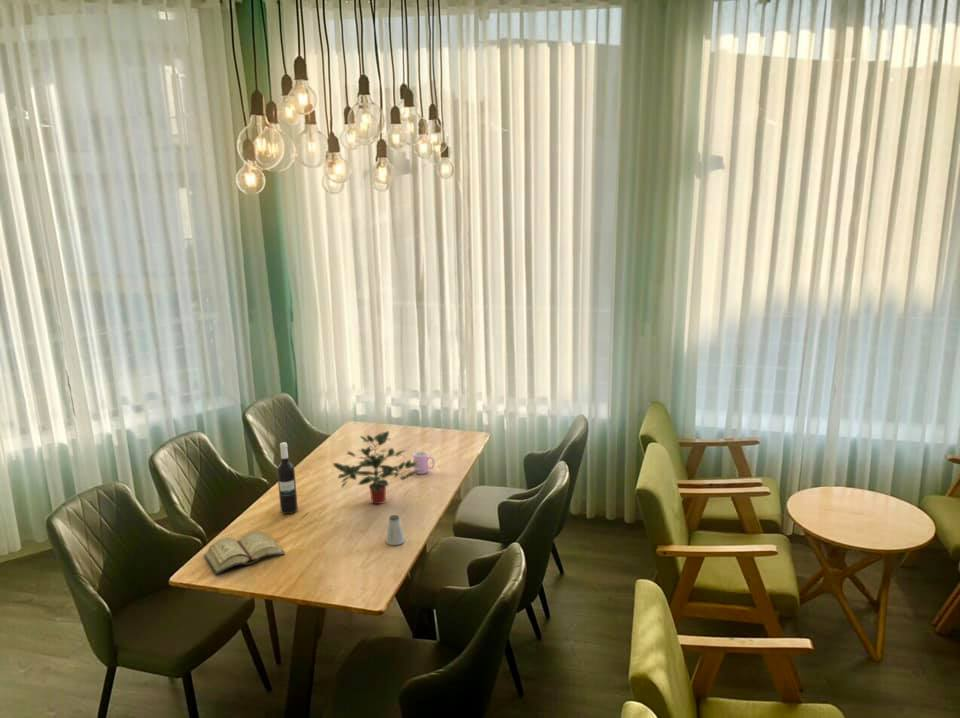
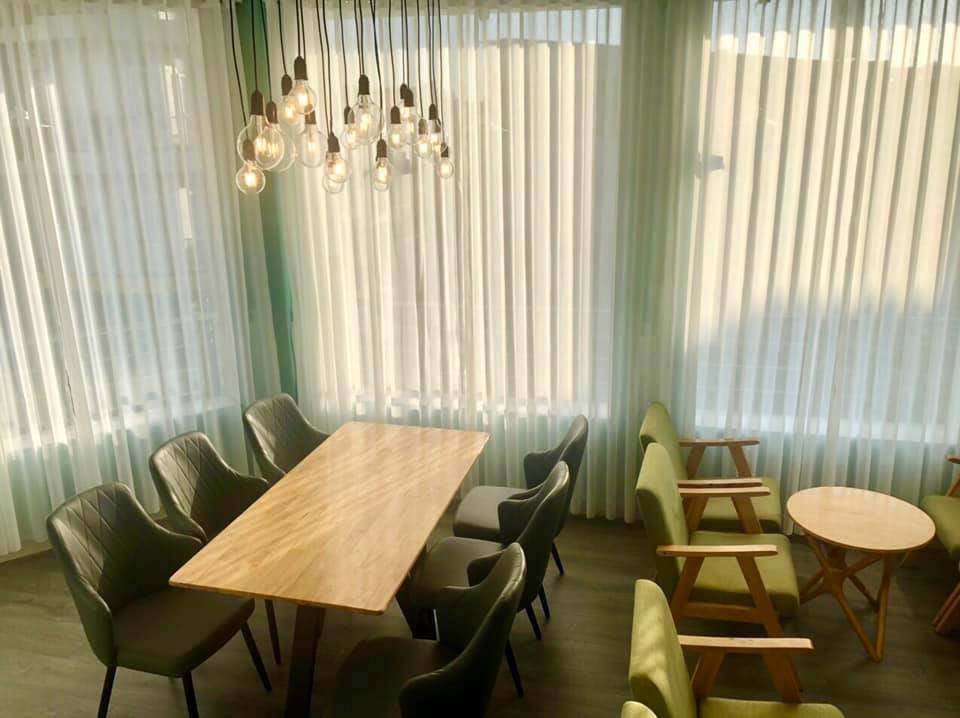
- saltshaker (394, 528)
- cup (424, 462)
- diary (243, 548)
- wine bottle (286, 477)
- potted plant (377, 471)
